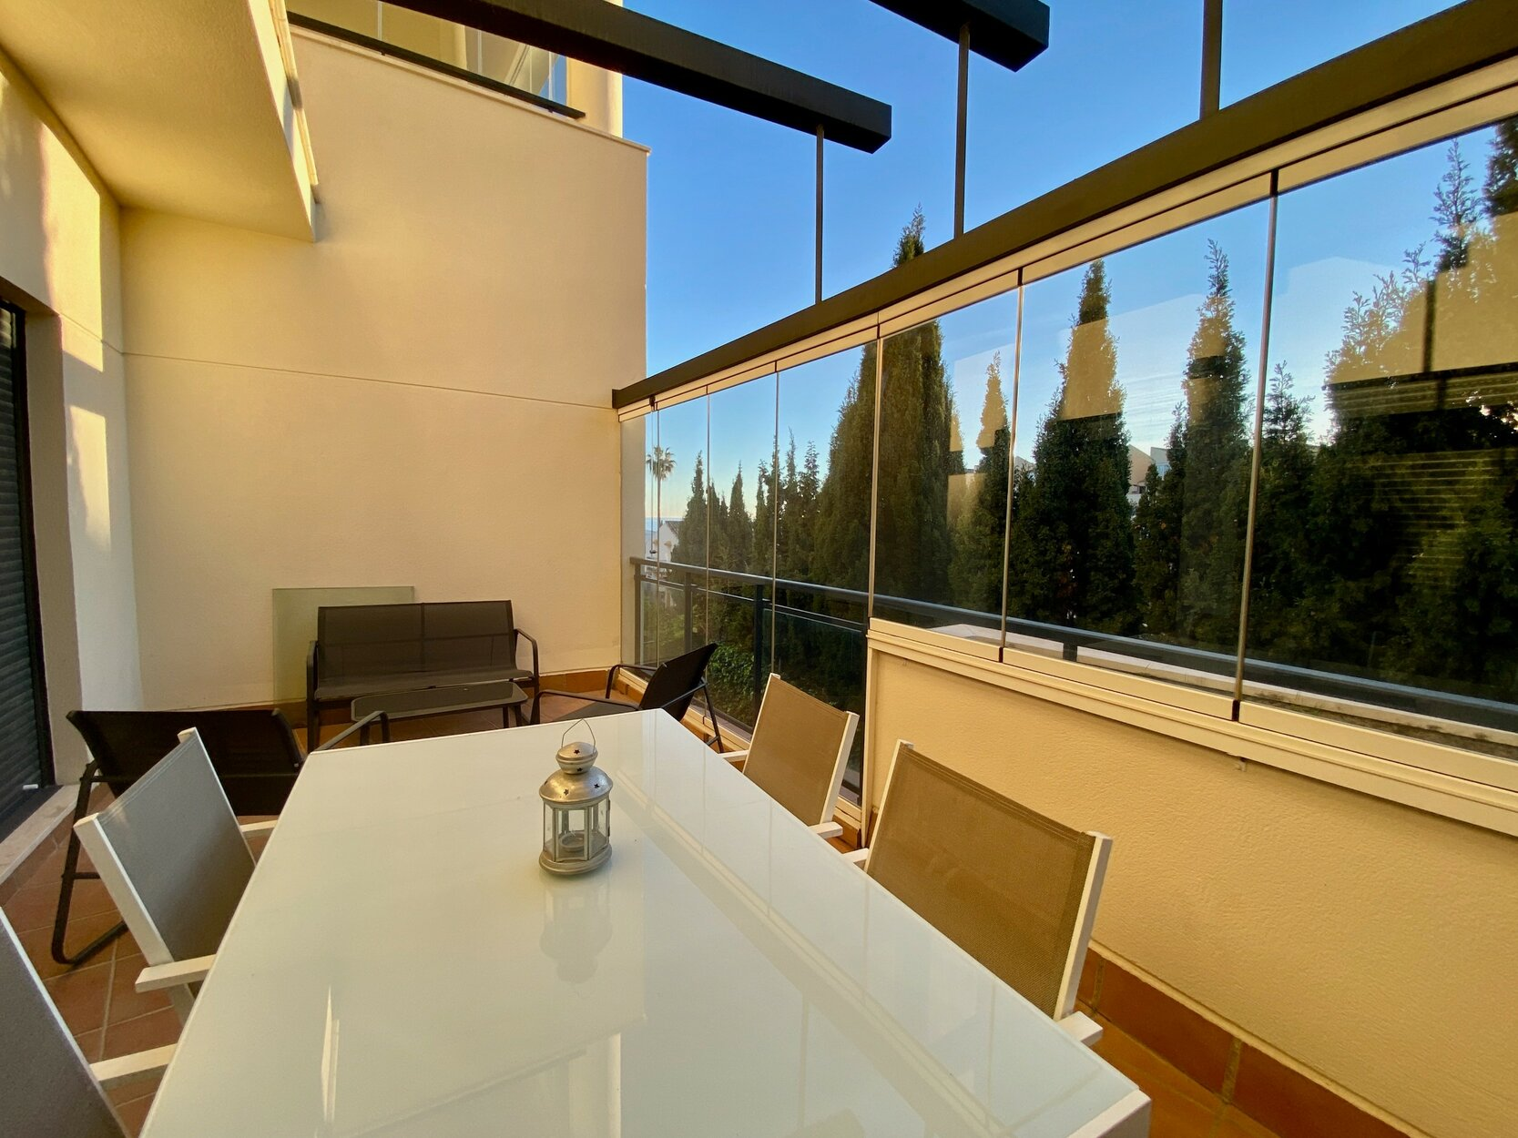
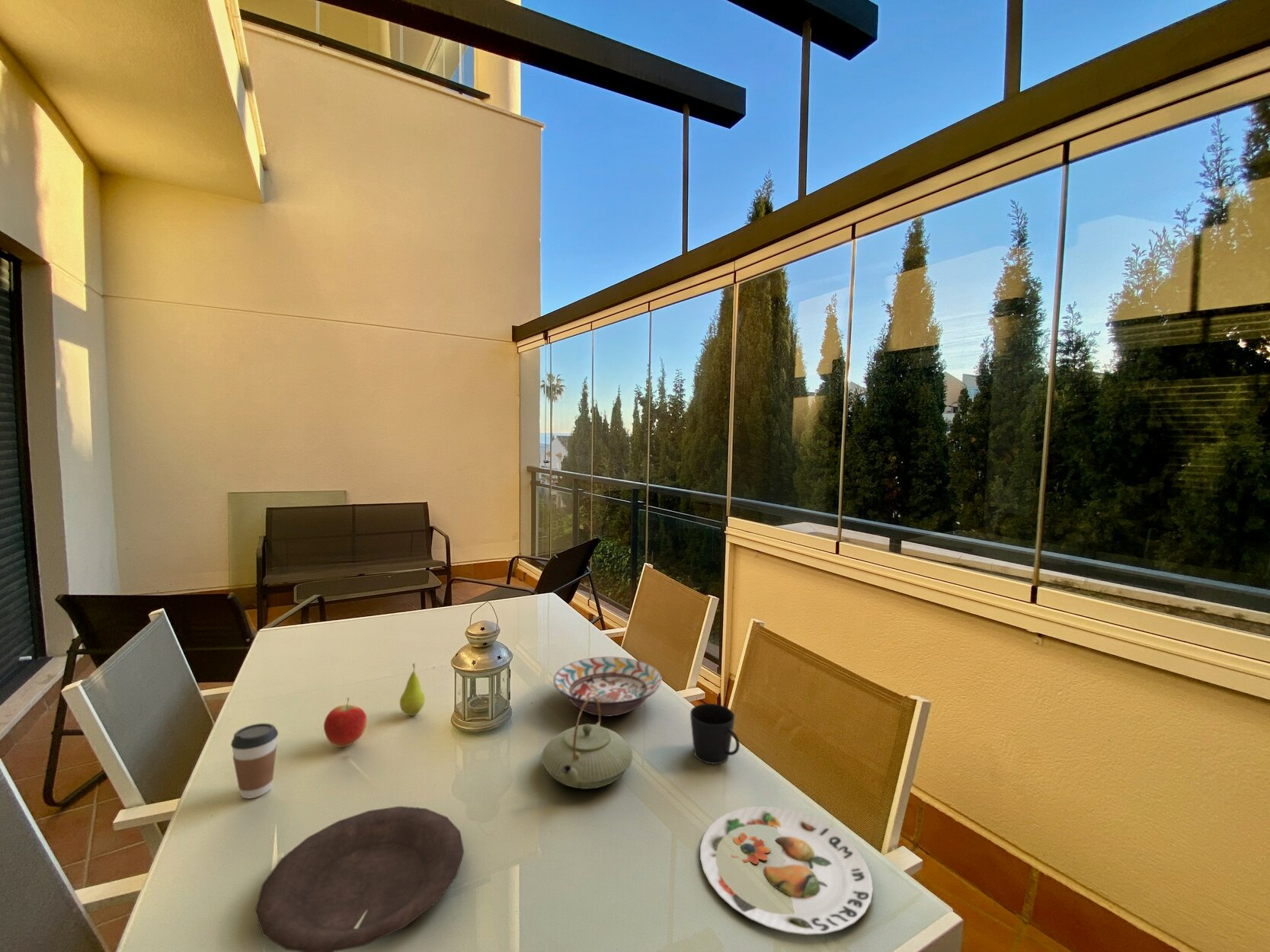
+ fruit (412, 690)
+ teapot (585, 738)
+ apple (345, 722)
+ coffee cup (255, 760)
+ plate (784, 862)
+ cup (716, 736)
+ plate (367, 875)
+ decorative bowl (607, 690)
